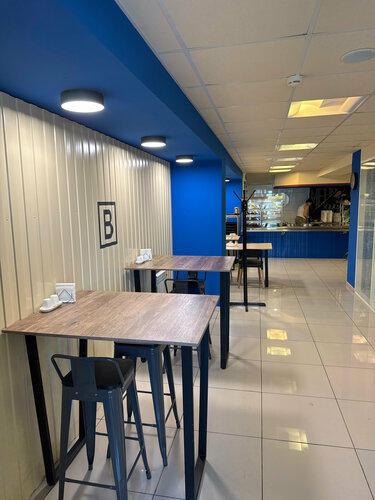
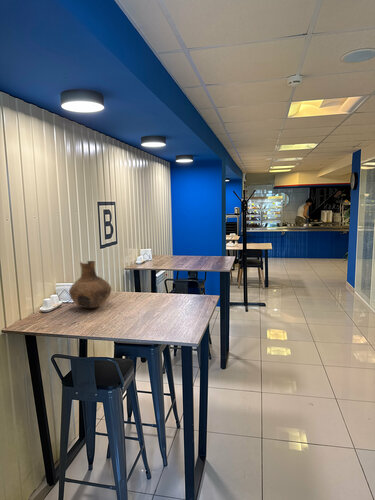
+ vase (90, 284)
